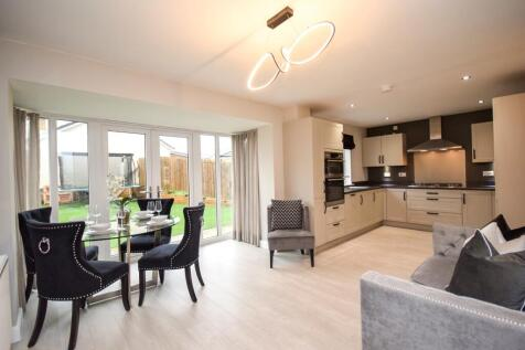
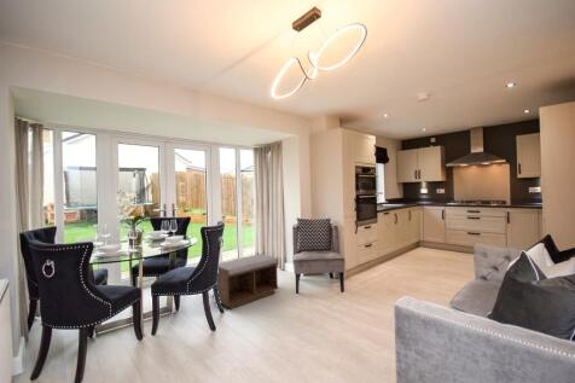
+ bench (246, 278)
